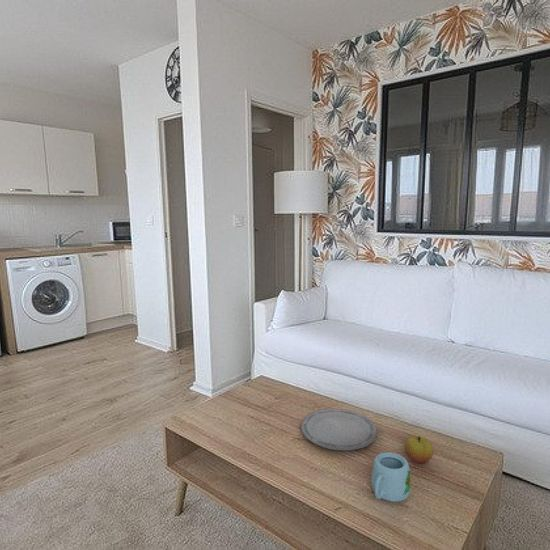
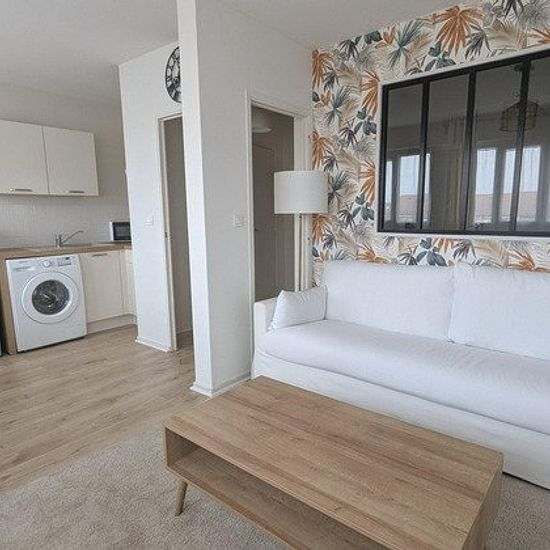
- mug (387, 479)
- plate (338, 429)
- apple (418, 448)
